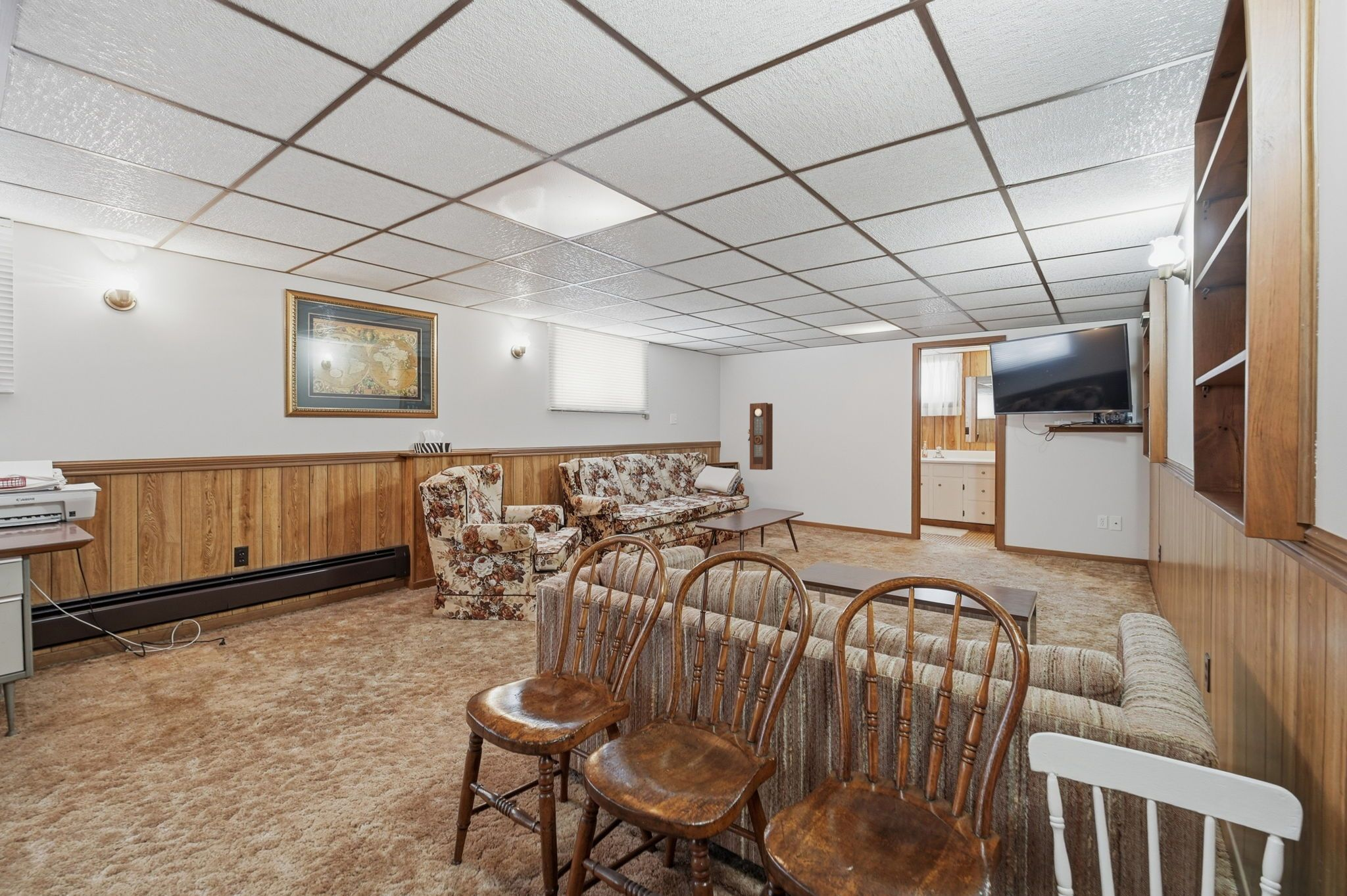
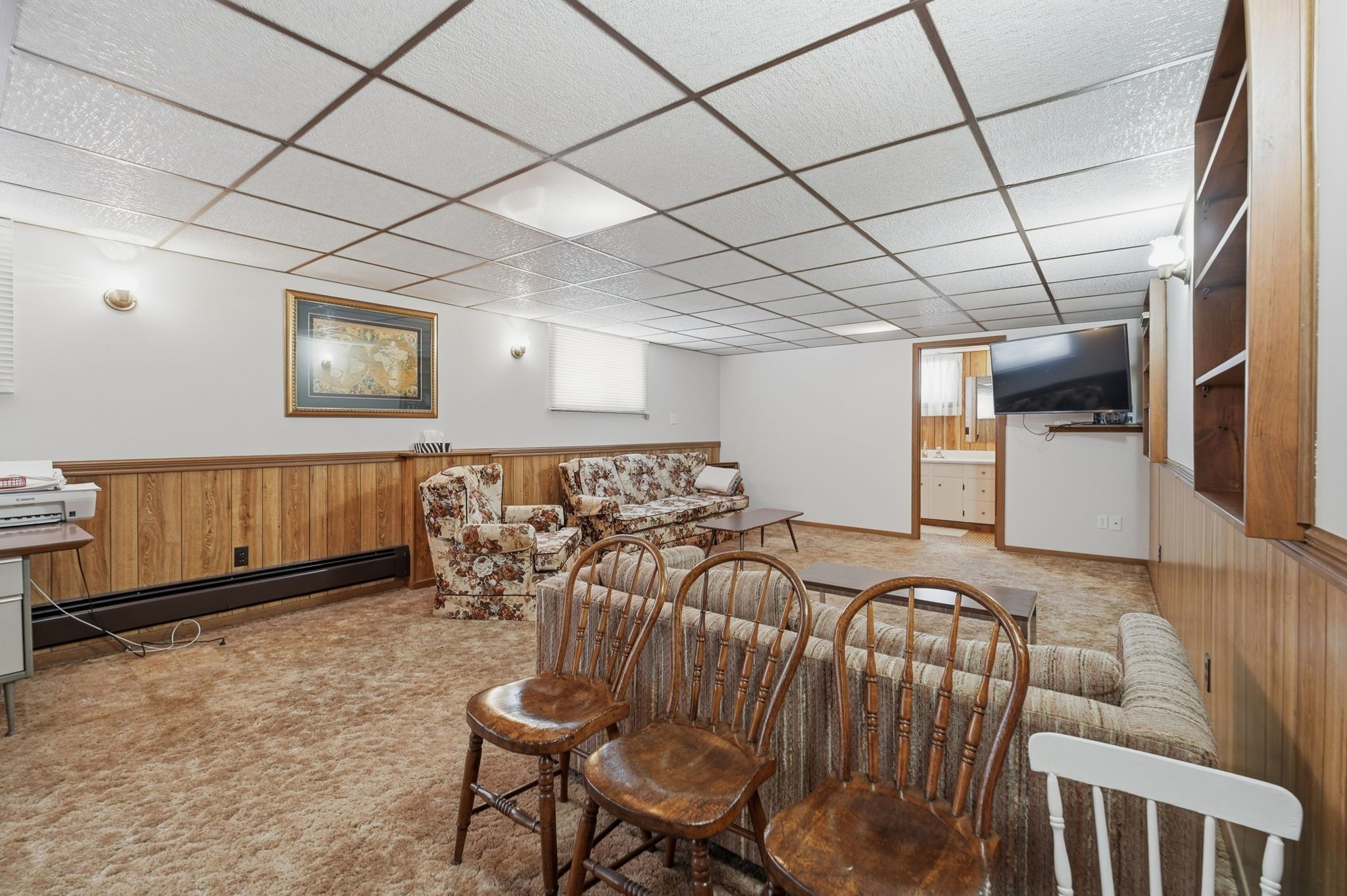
- pendulum clock (758, 436)
